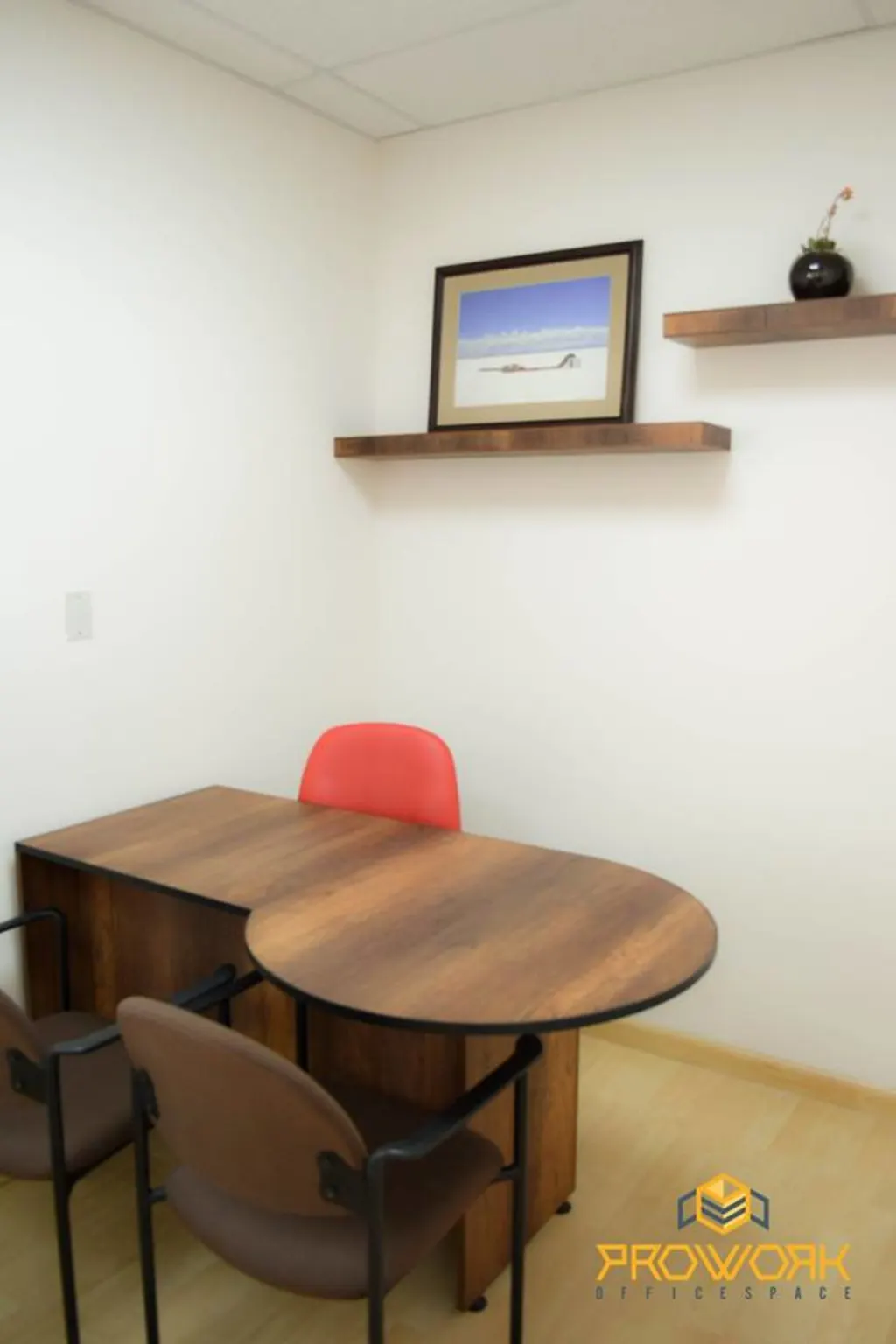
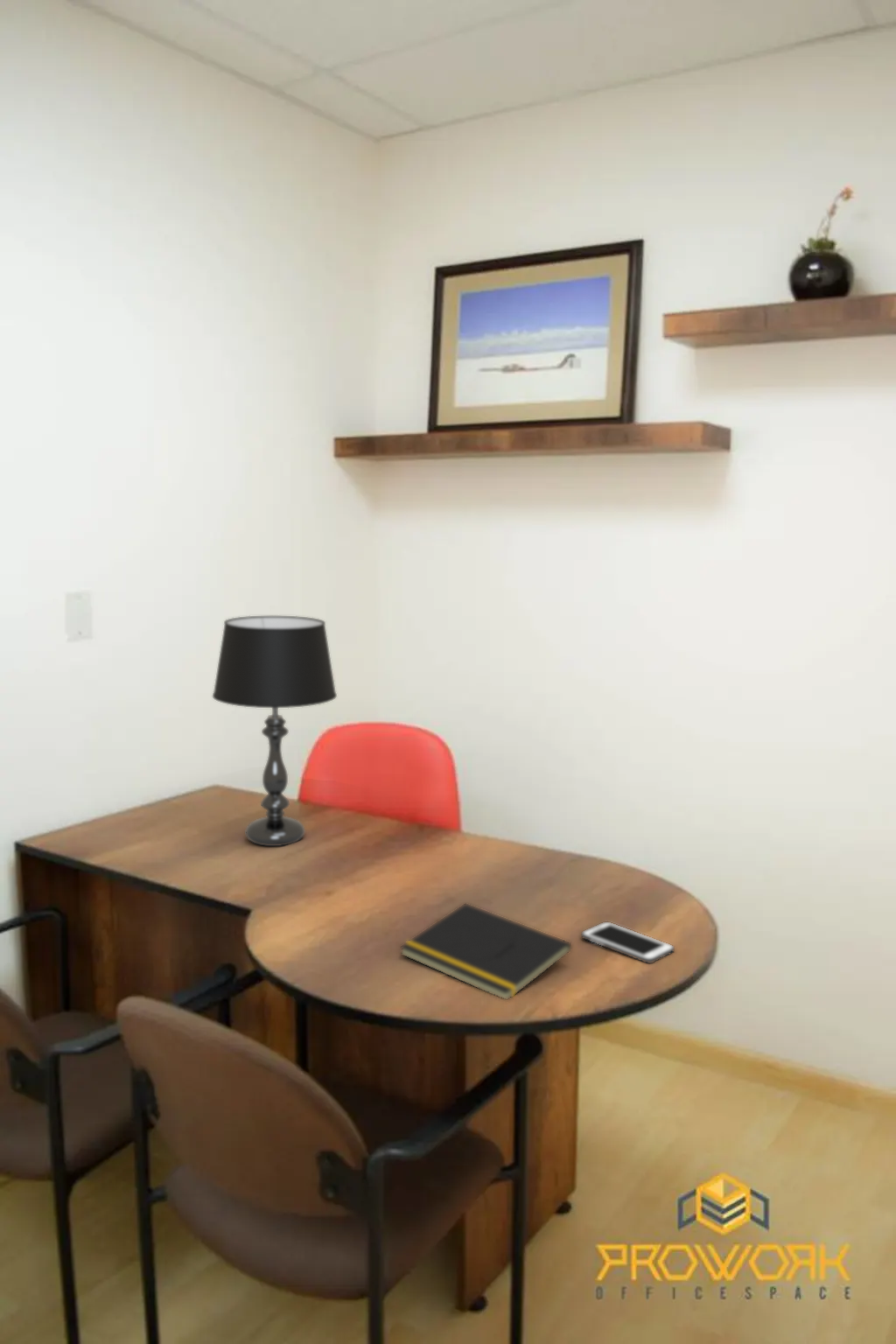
+ table lamp (275, 732)
+ cell phone (626, 942)
+ notepad (485, 948)
